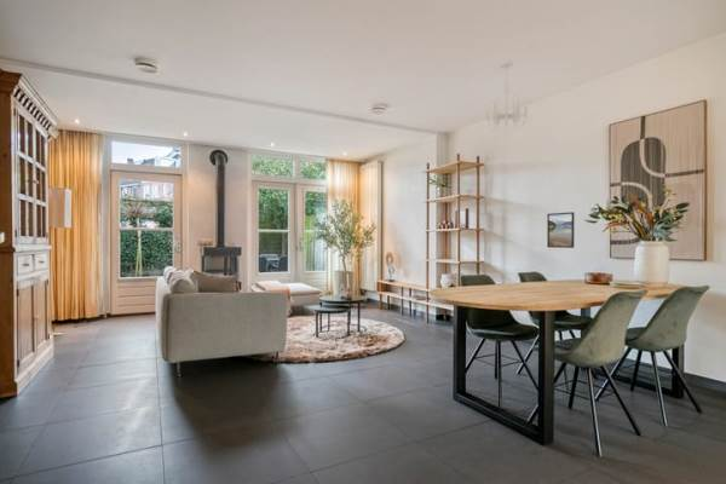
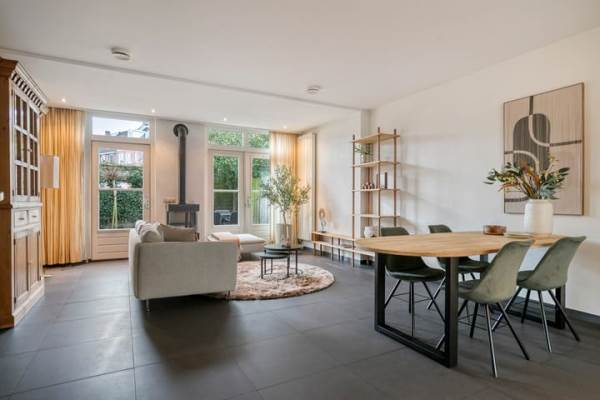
- chandelier (506, 96)
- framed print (560, 230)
